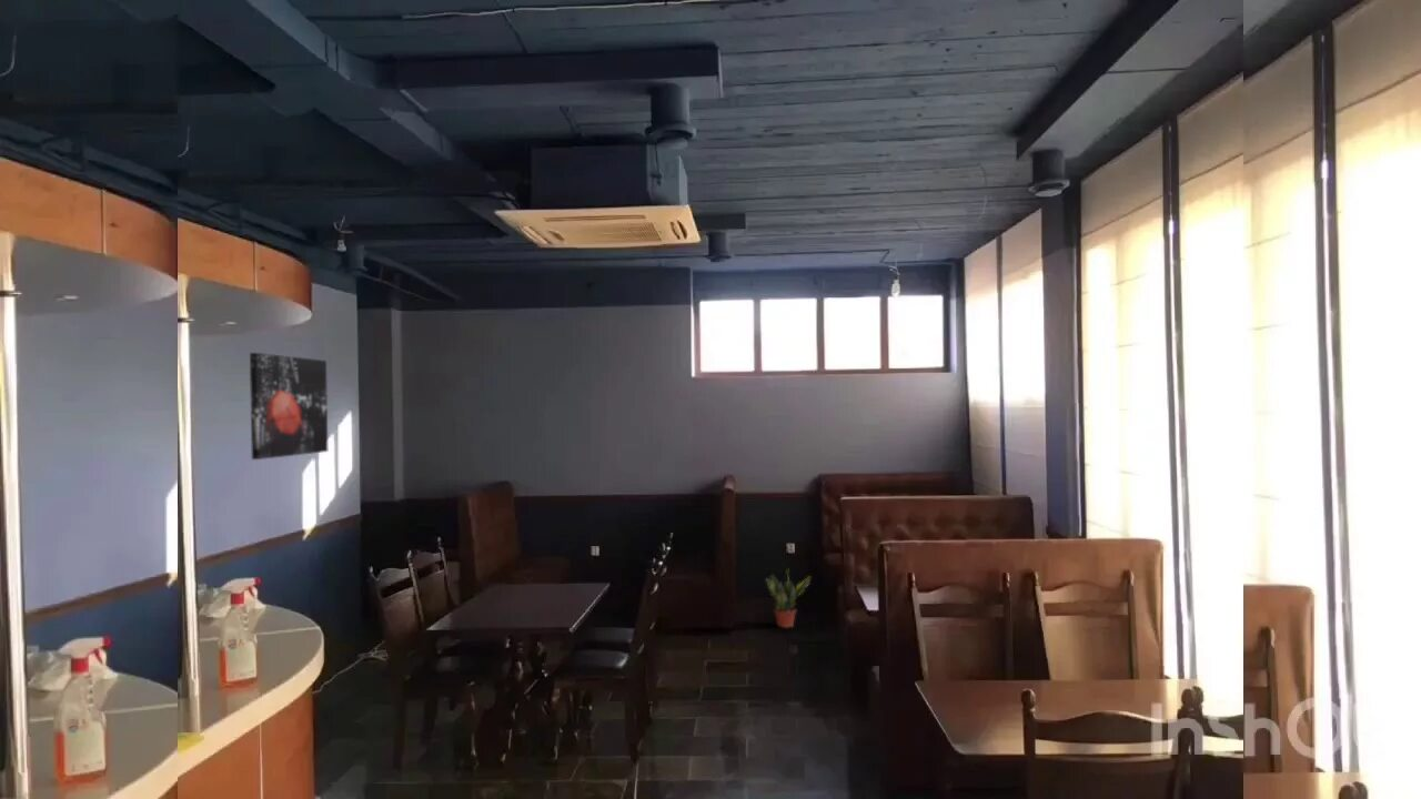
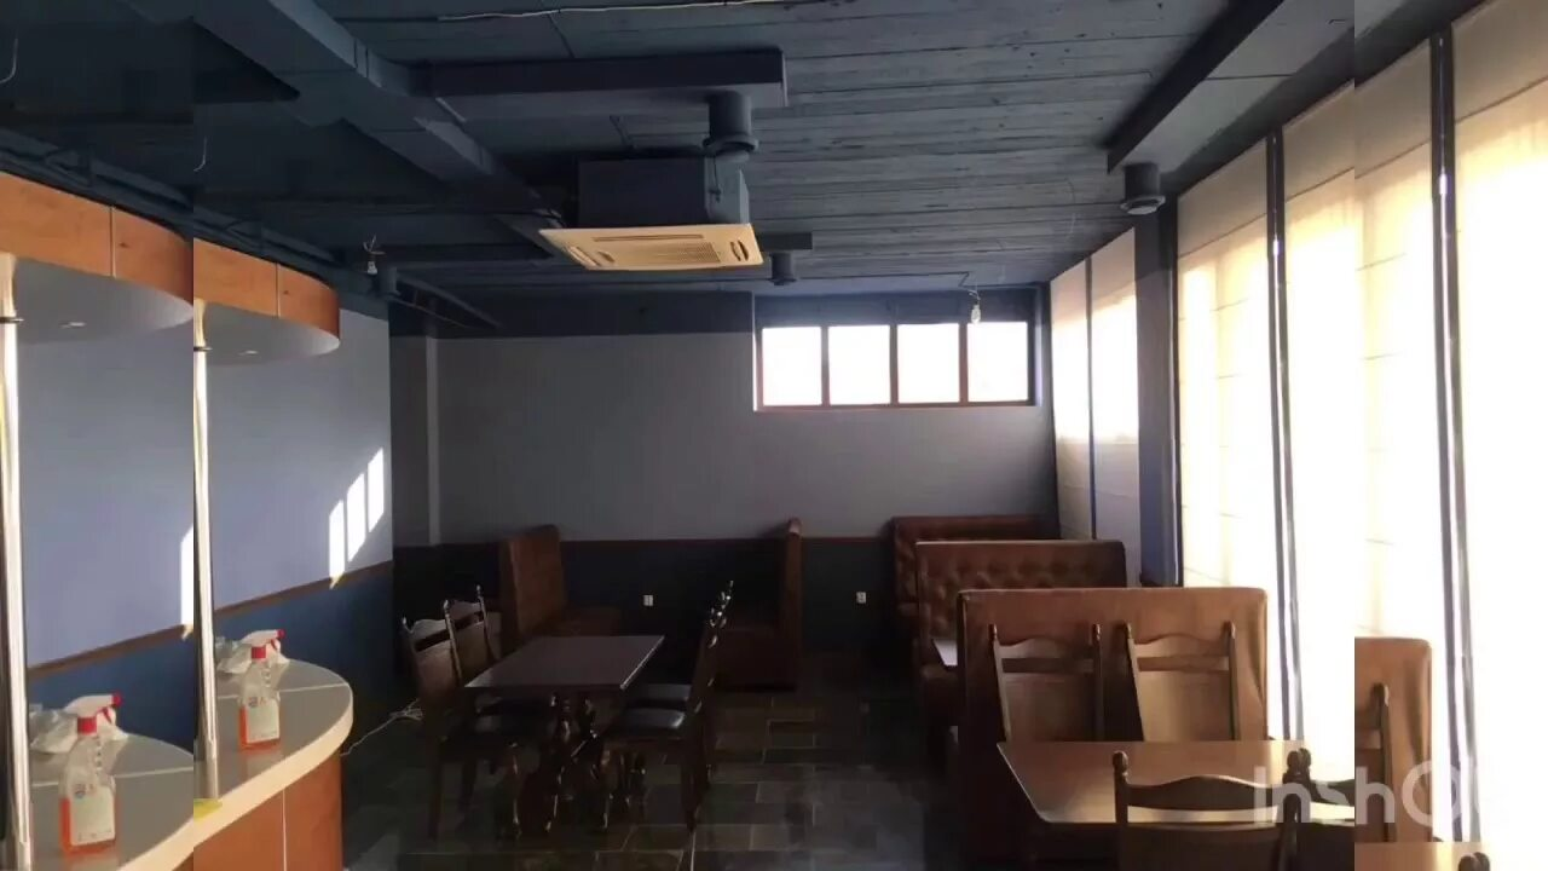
- wall art (292, 405)
- potted plant (787, 595)
